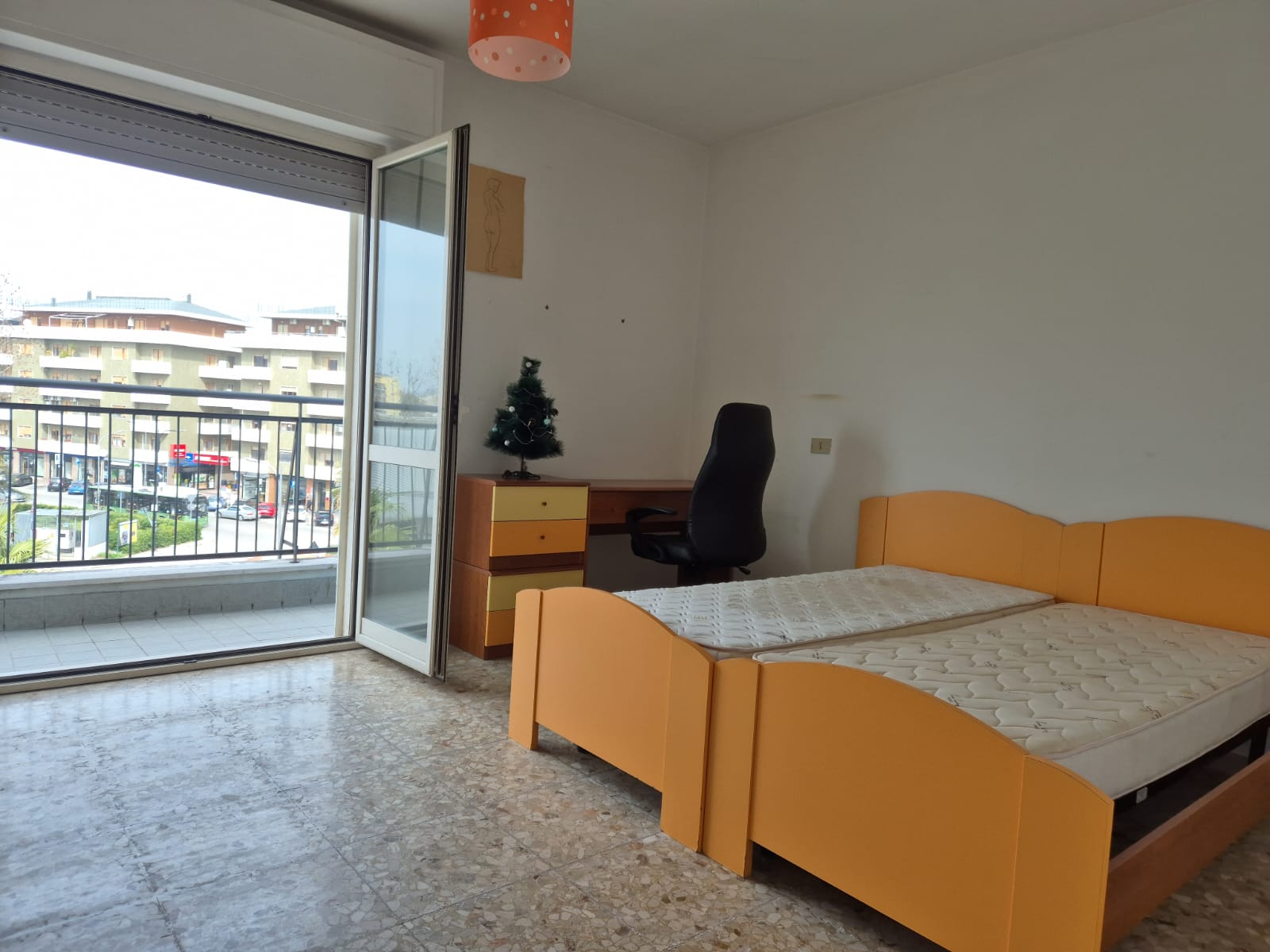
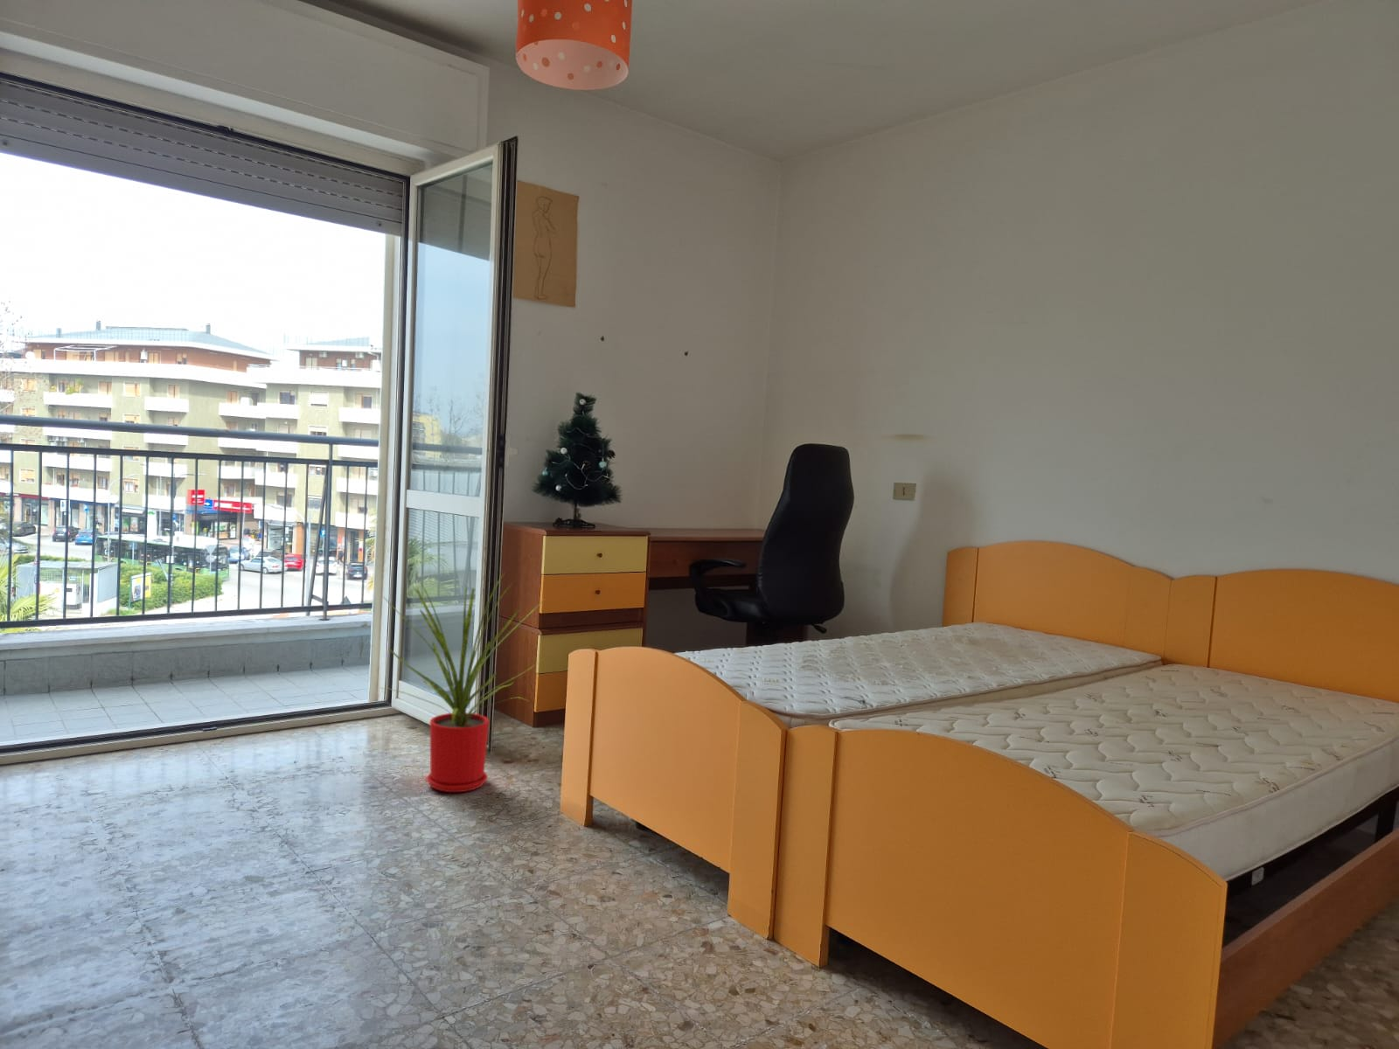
+ house plant (462, 679)
